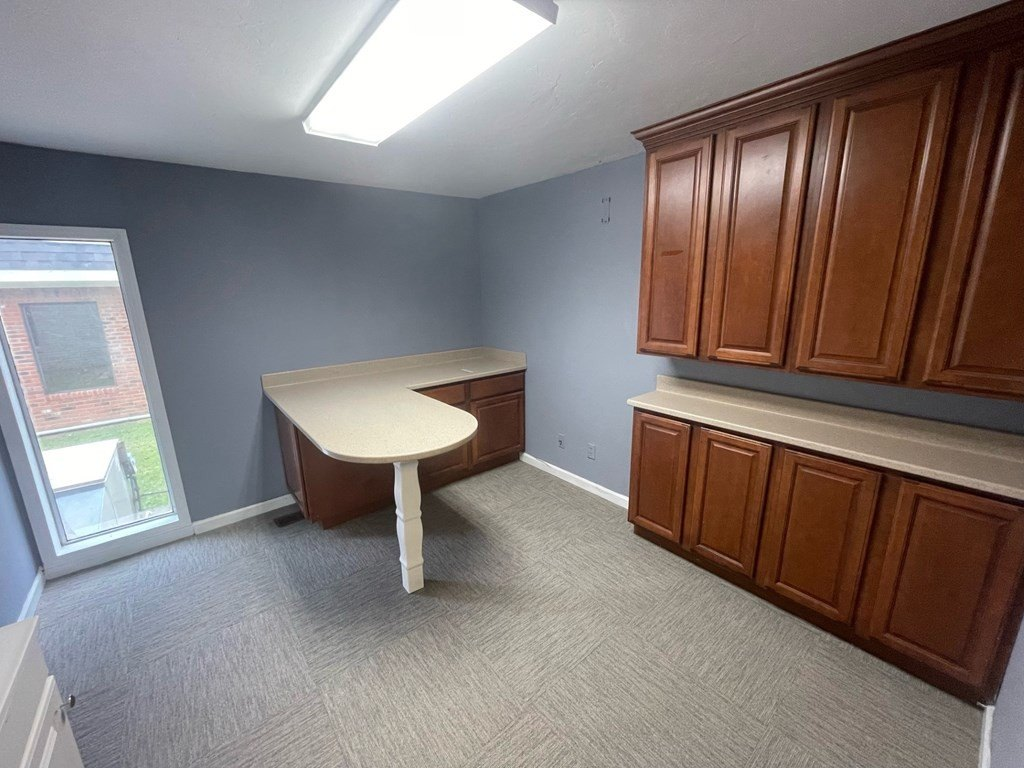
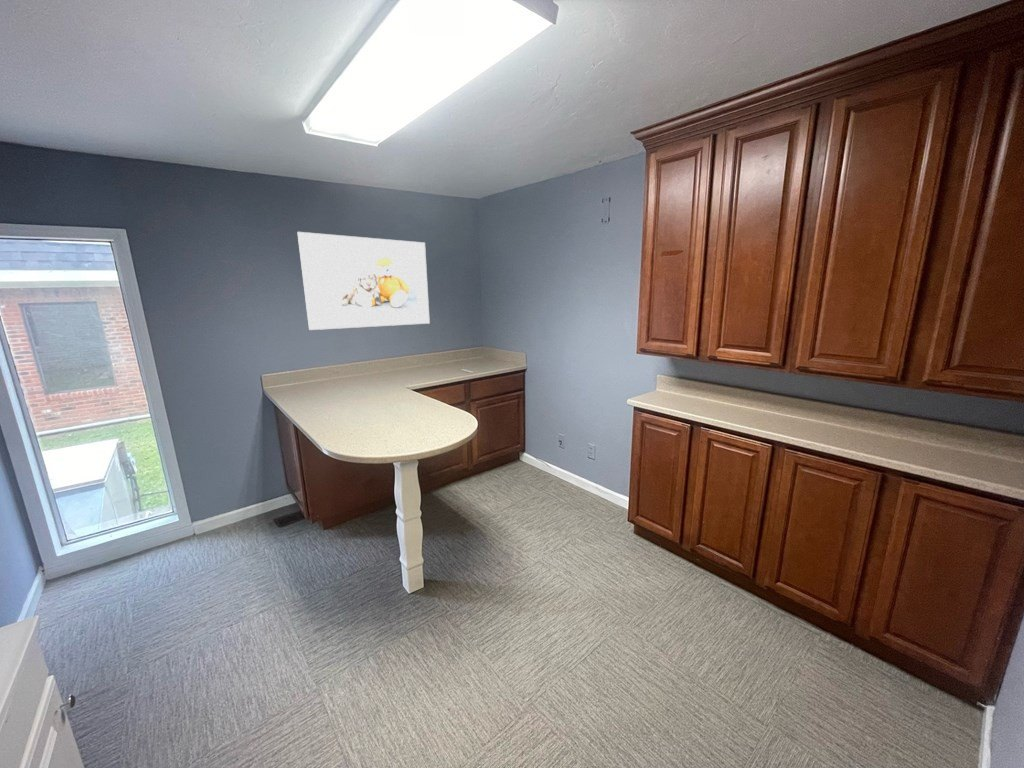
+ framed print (371, 283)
